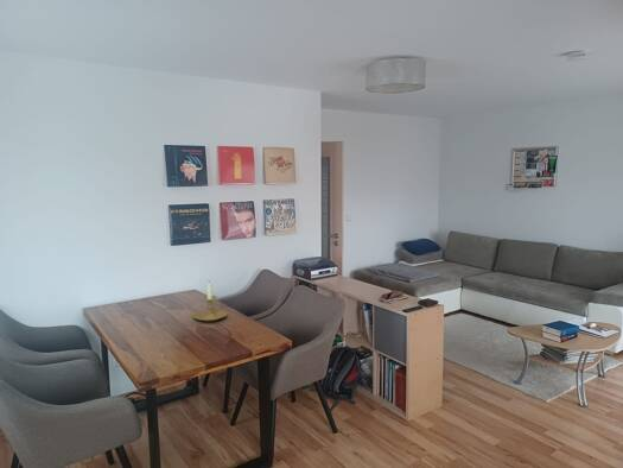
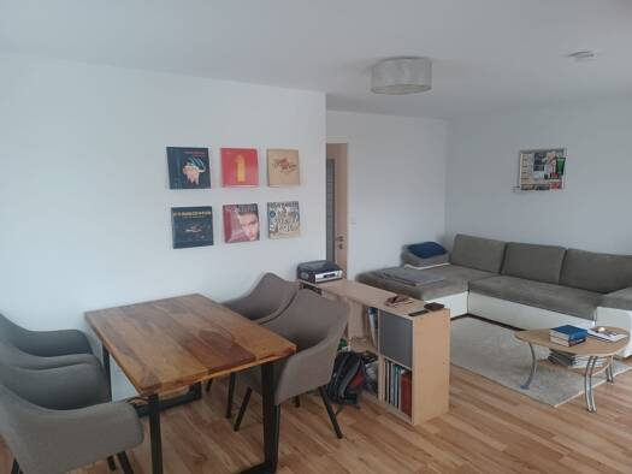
- candle holder (209, 299)
